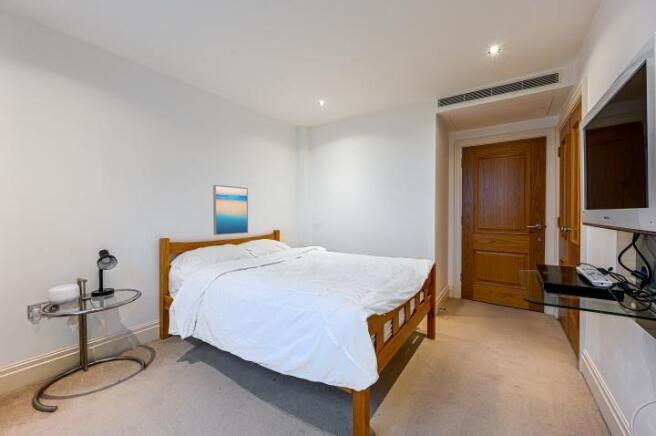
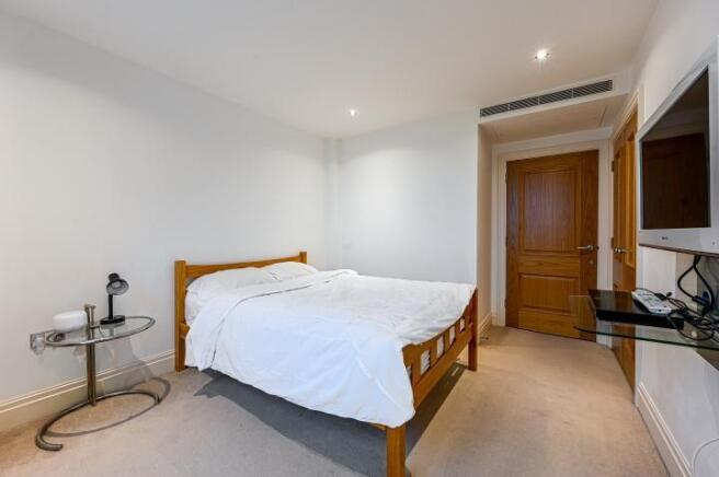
- wall art (231, 210)
